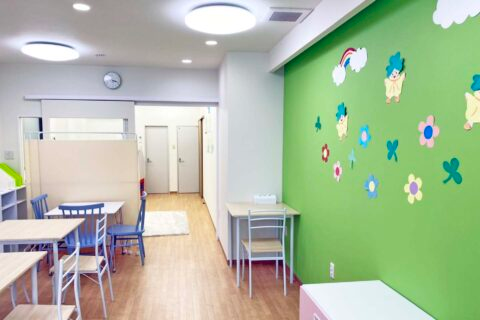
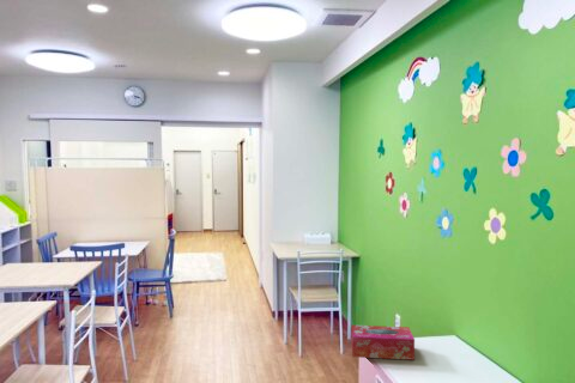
+ tissue box (381, 341)
